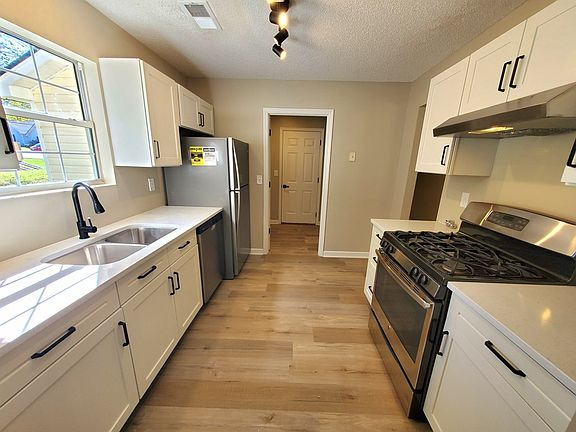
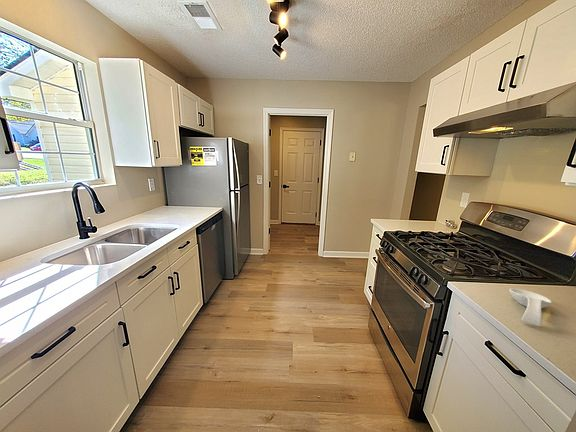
+ spoon rest (531, 301)
